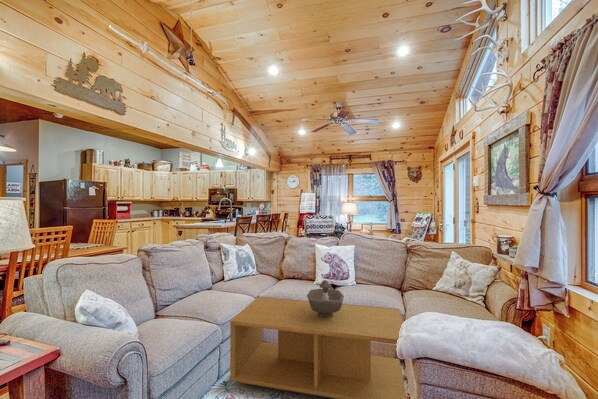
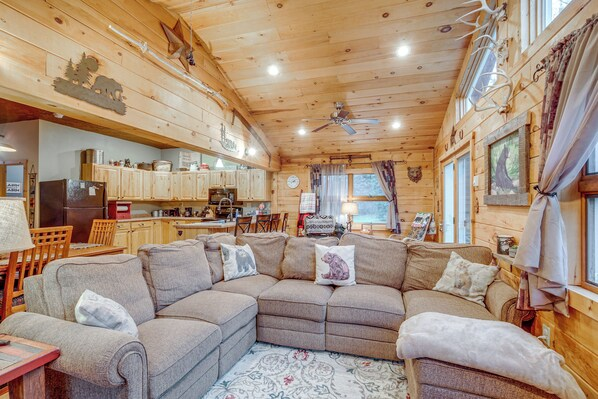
- decorative bowl (325, 296)
- coffee table (319, 345)
